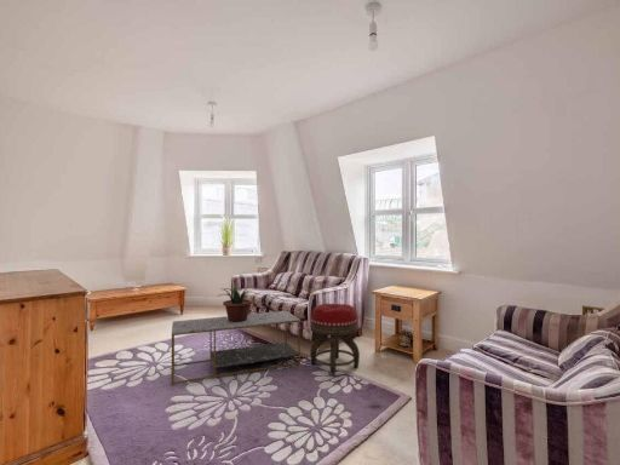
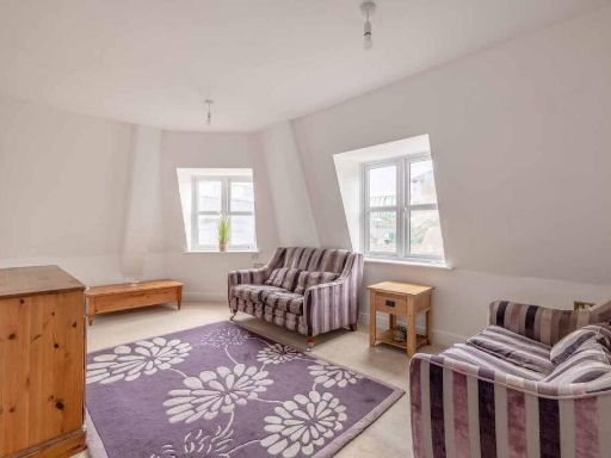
- footstool (334, 335)
- potted plant (234, 304)
- coffee table (237, 348)
